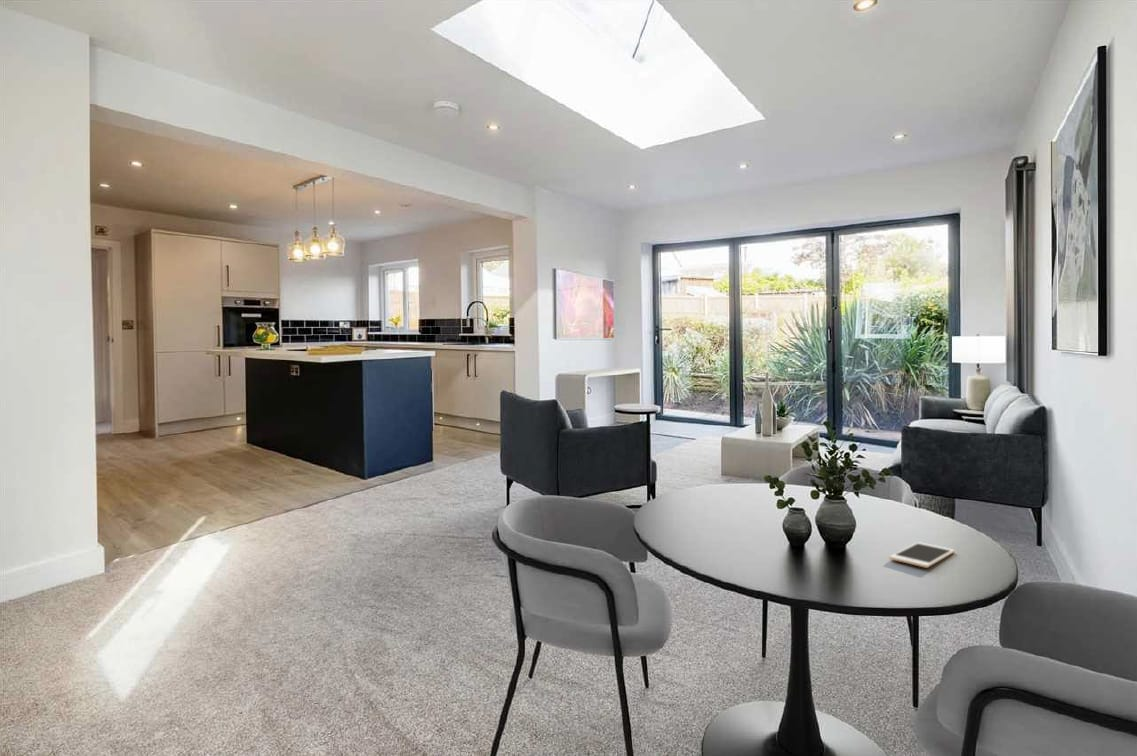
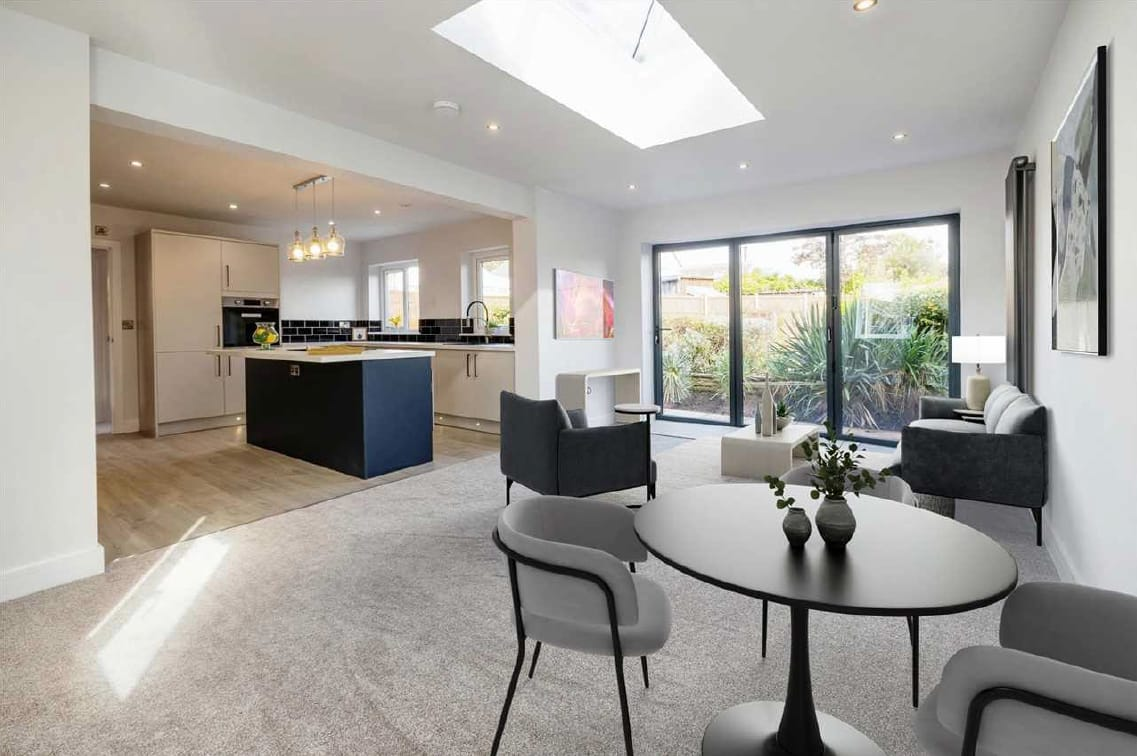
- cell phone (922, 554)
